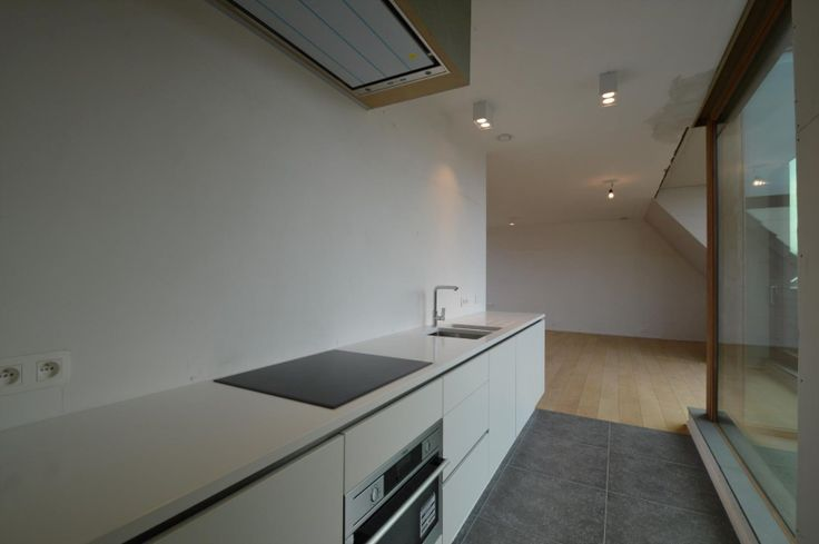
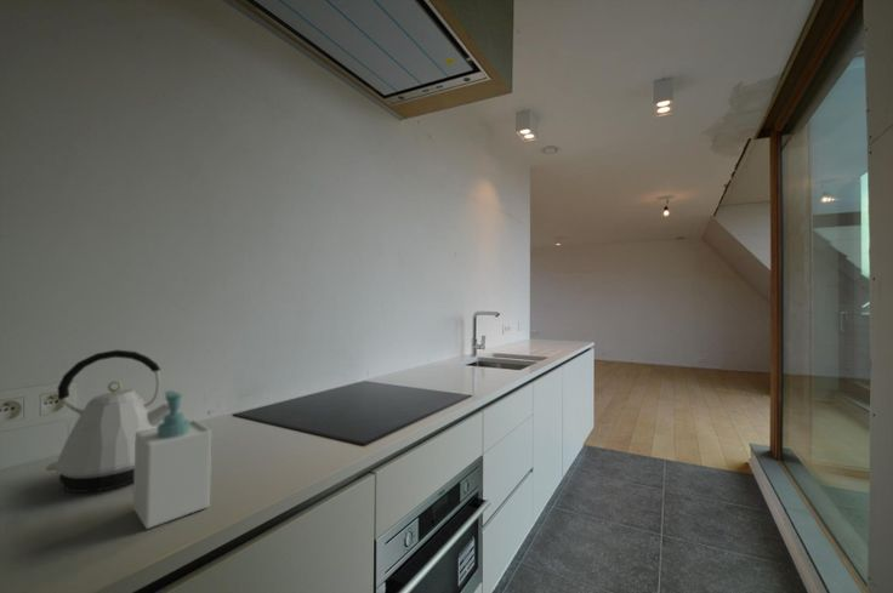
+ kettle (116, 412)
+ soap bottle (172, 450)
